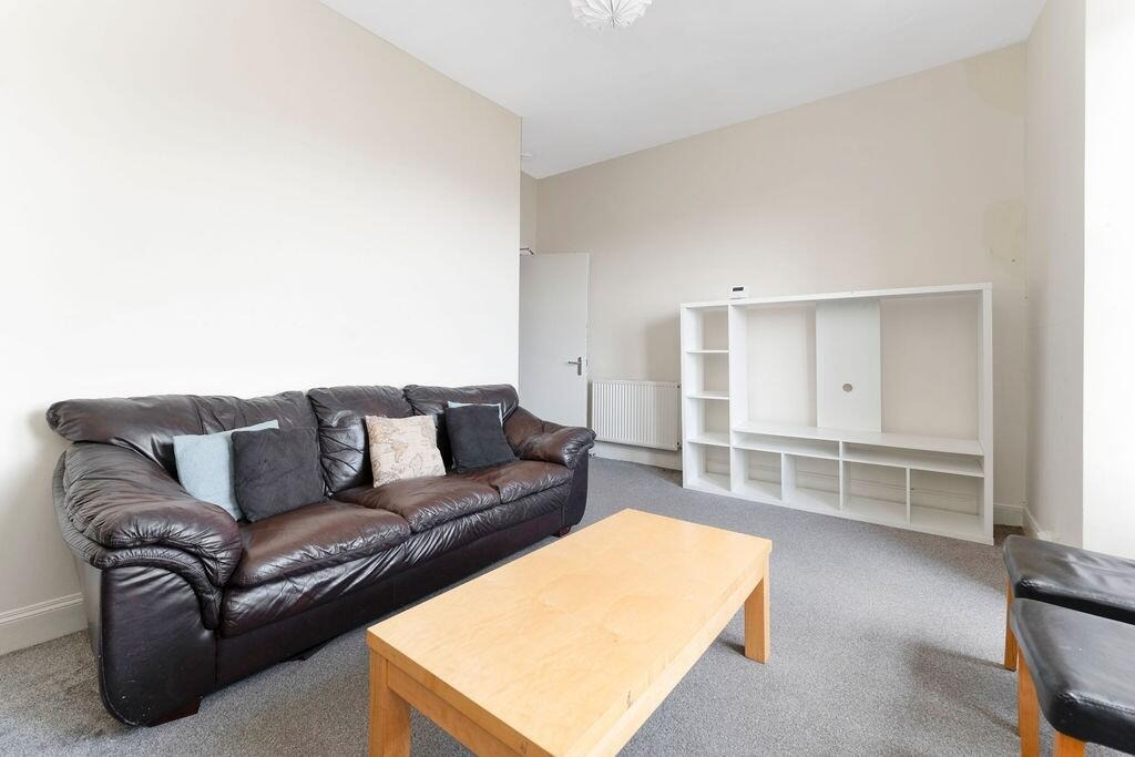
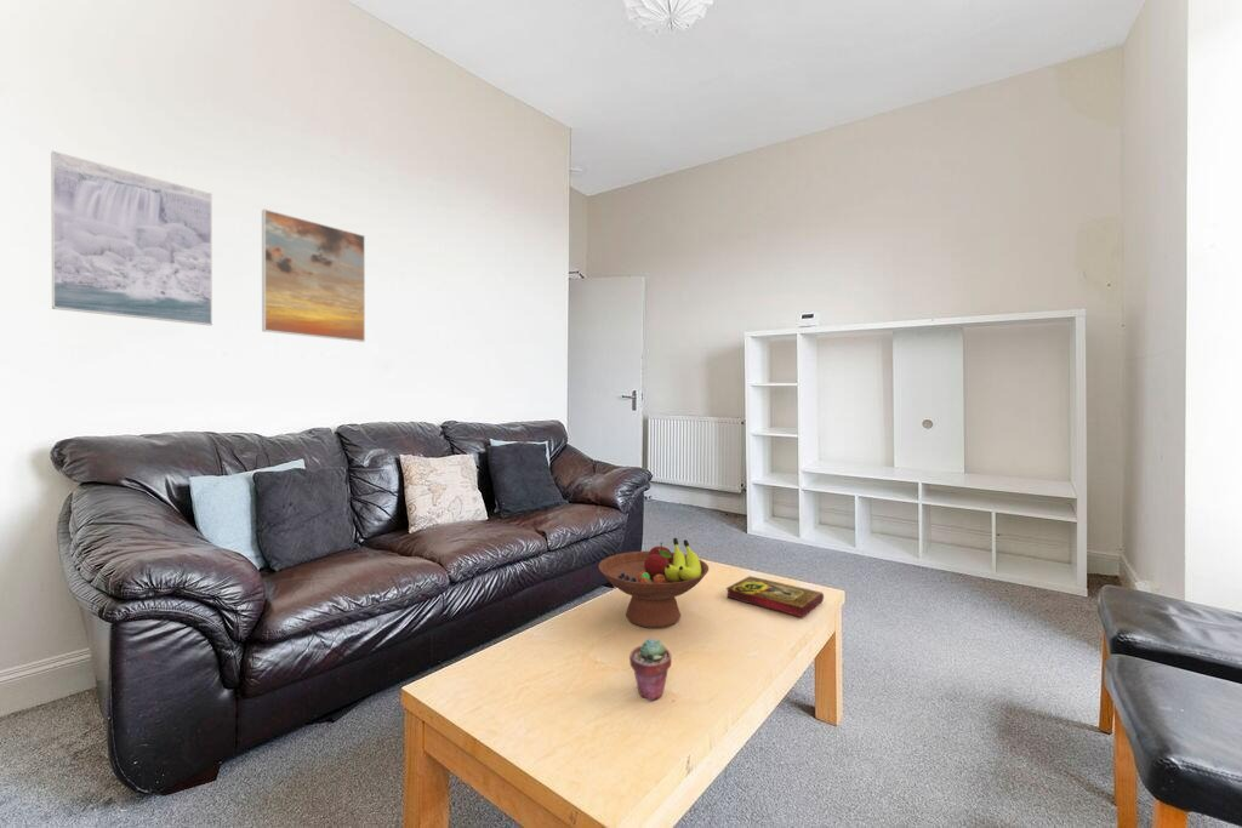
+ fruit bowl (653, 581)
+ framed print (138, 246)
+ potted succulent (650, 664)
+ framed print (317, 280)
+ book (774, 594)
